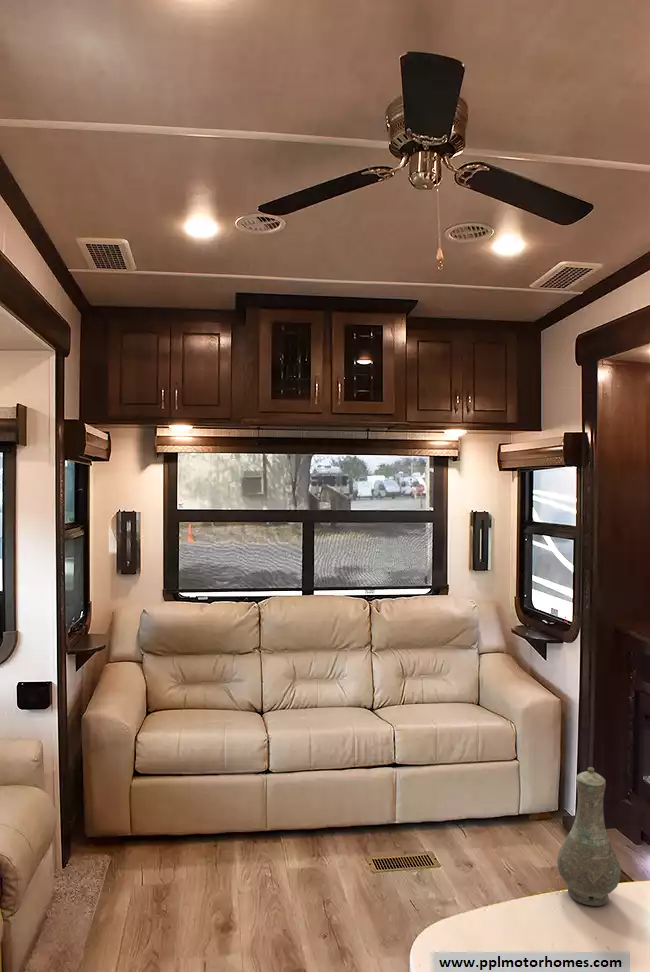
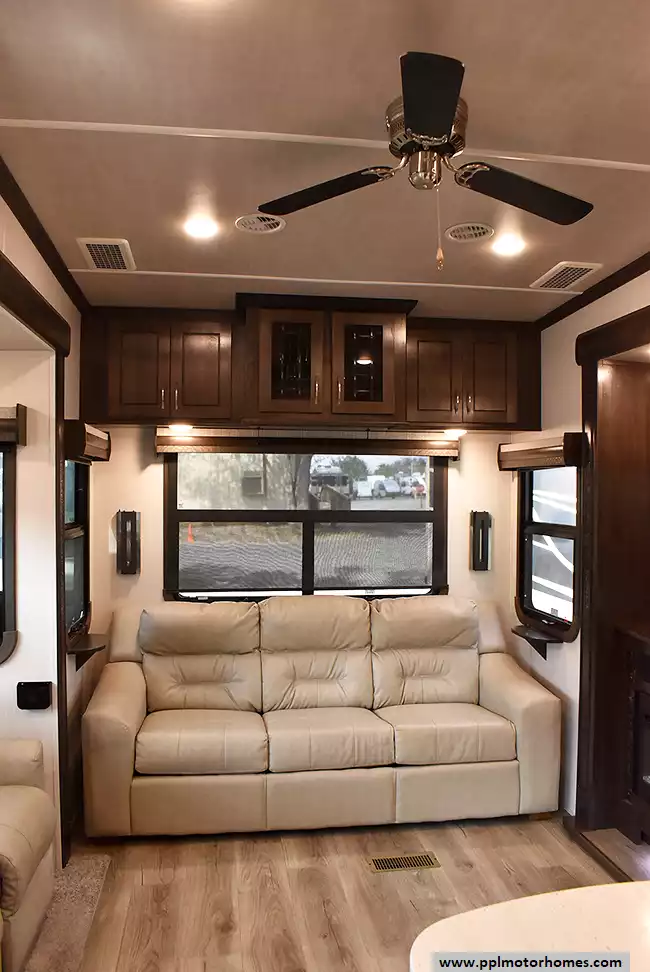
- vase (588, 831)
